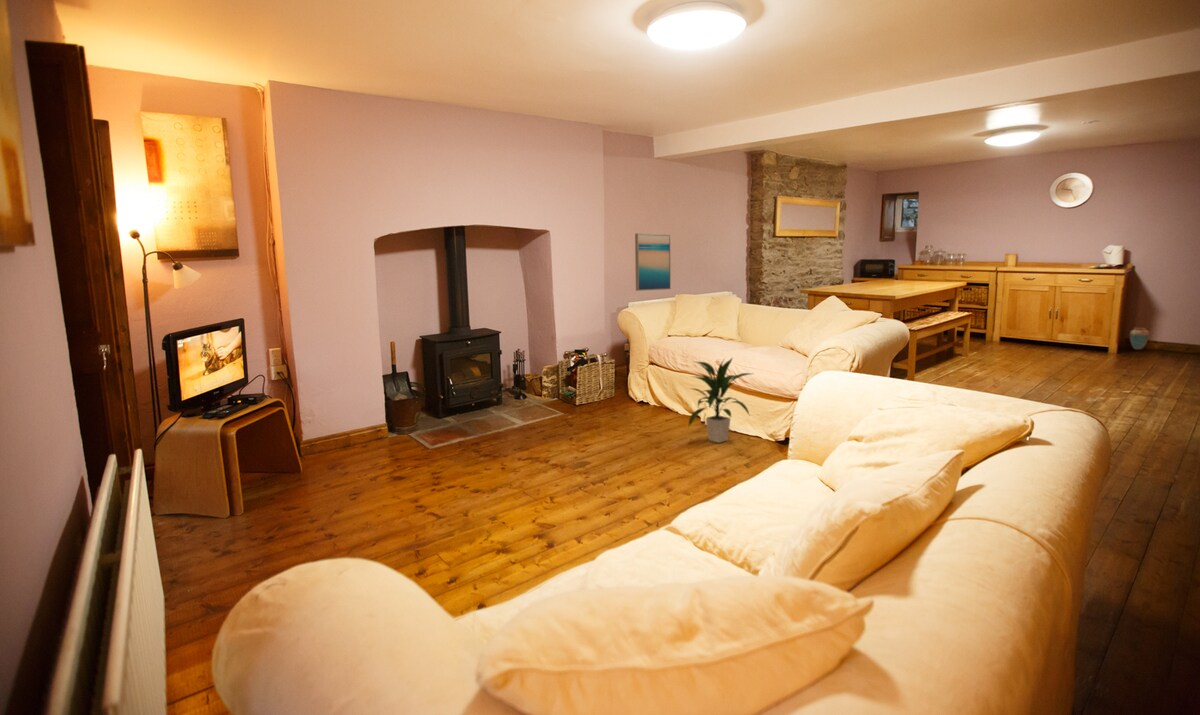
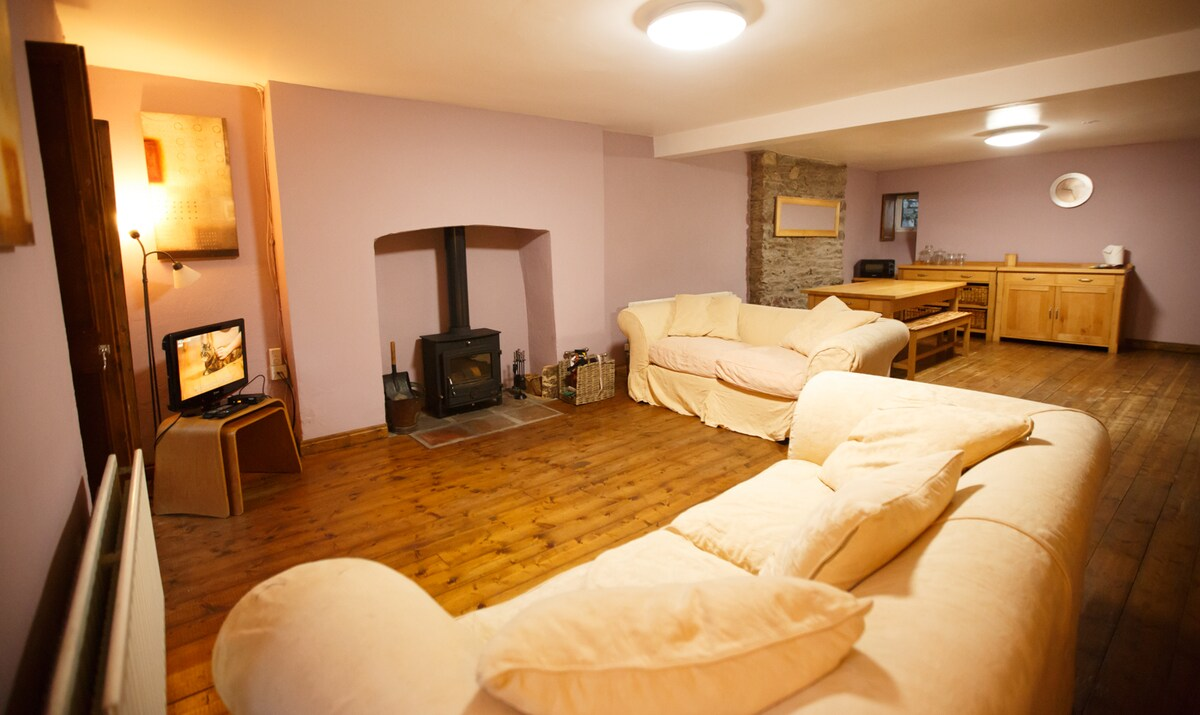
- vase (1138, 338)
- wall art (653, 262)
- indoor plant (715, 398)
